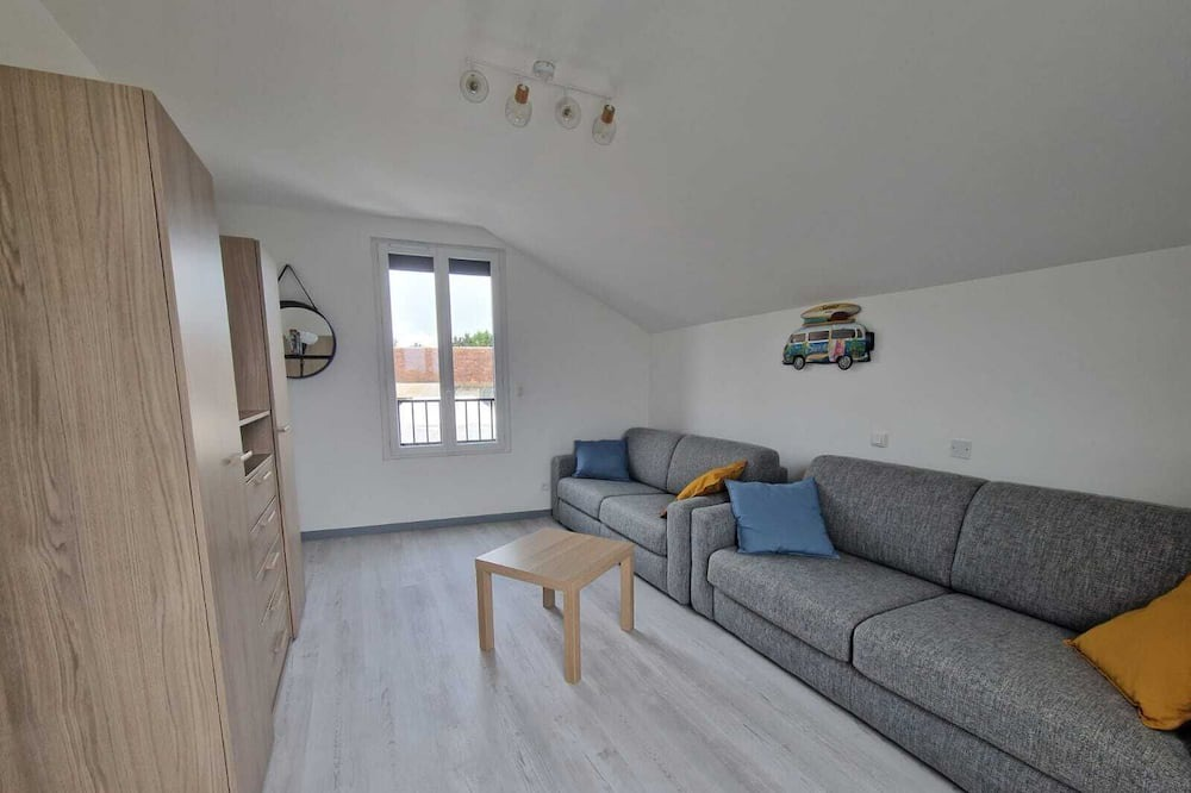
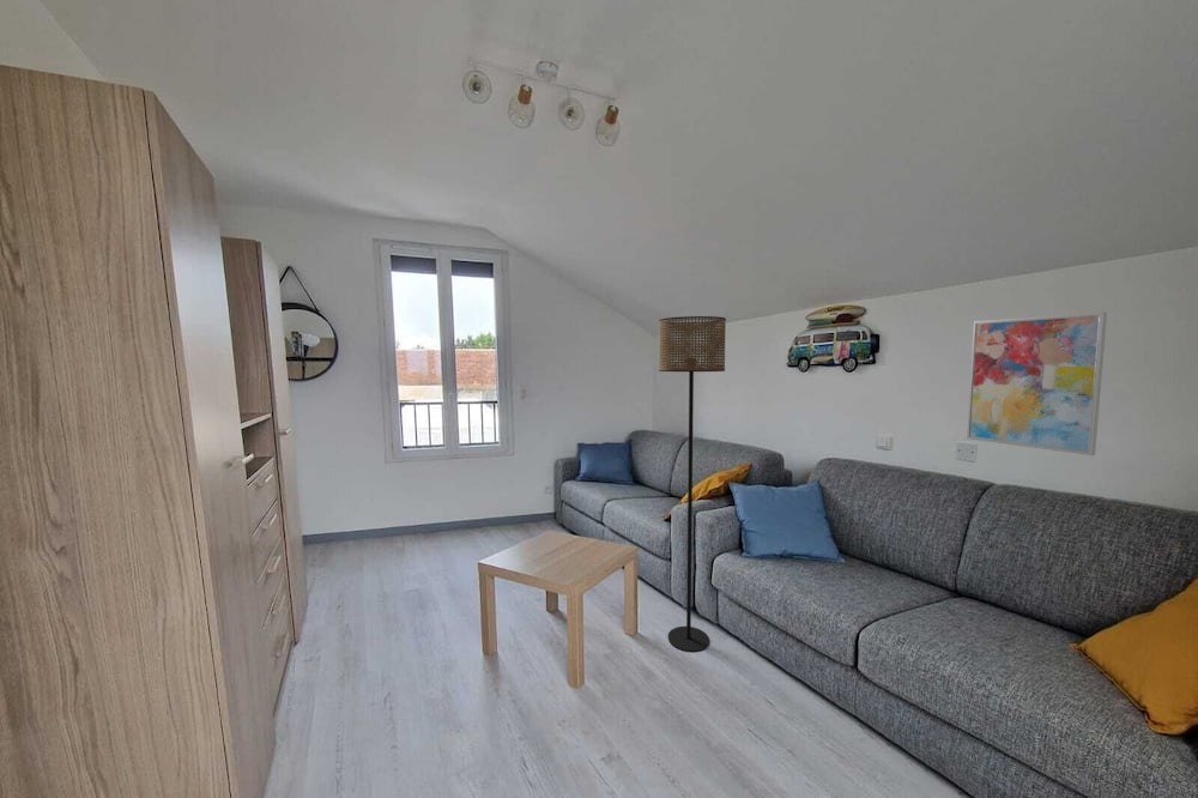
+ floor lamp (690, 483)
+ wall art (1029, 382)
